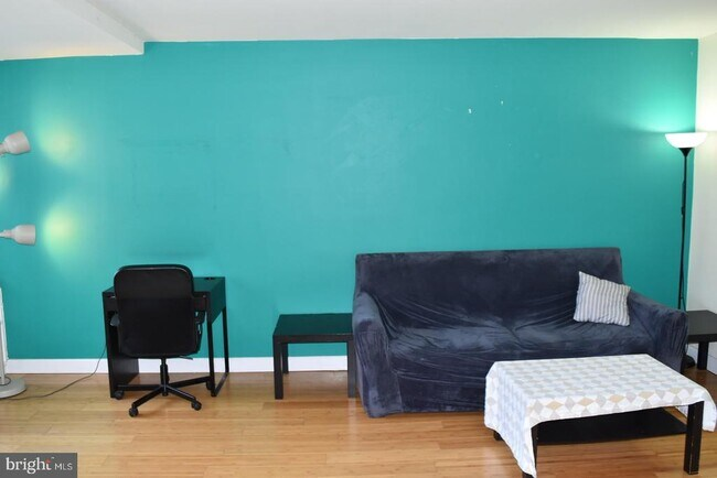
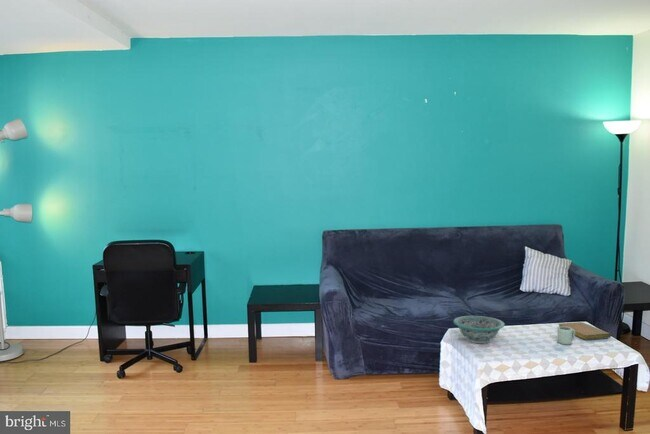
+ notebook (583, 330)
+ cup (566, 335)
+ decorative bowl (478, 331)
